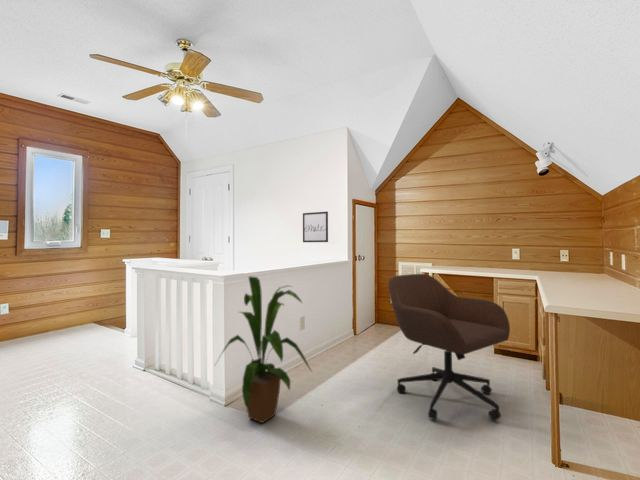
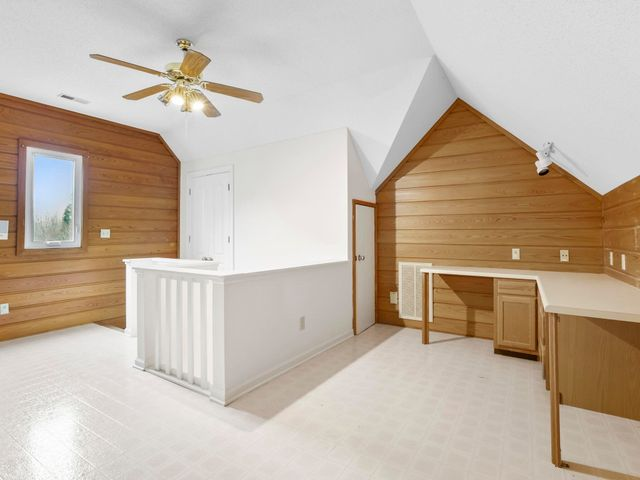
- office chair (447, 338)
- wall art (315, 227)
- house plant (271, 341)
